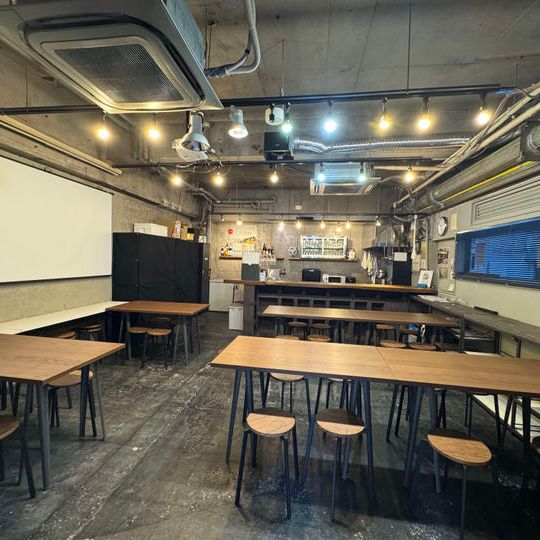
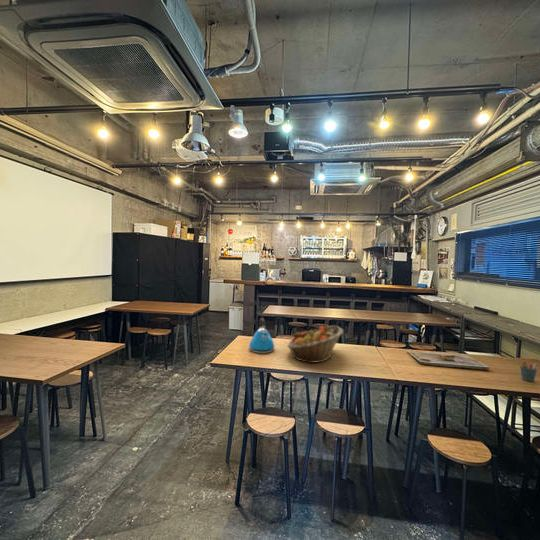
+ pen holder (528, 370)
+ cutting board (444, 356)
+ kettle (262, 333)
+ fruit basket (315, 341)
